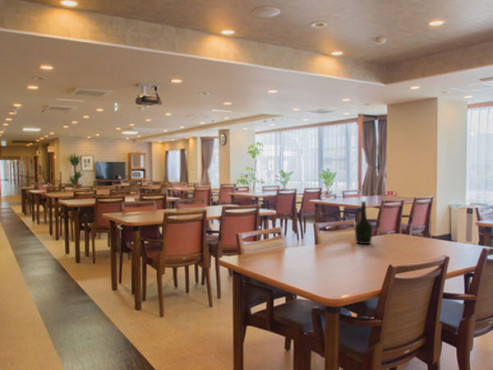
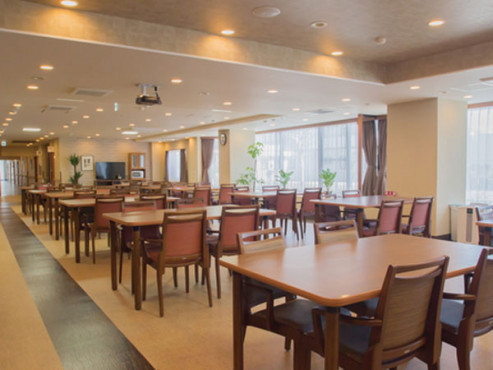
- bottle (363, 222)
